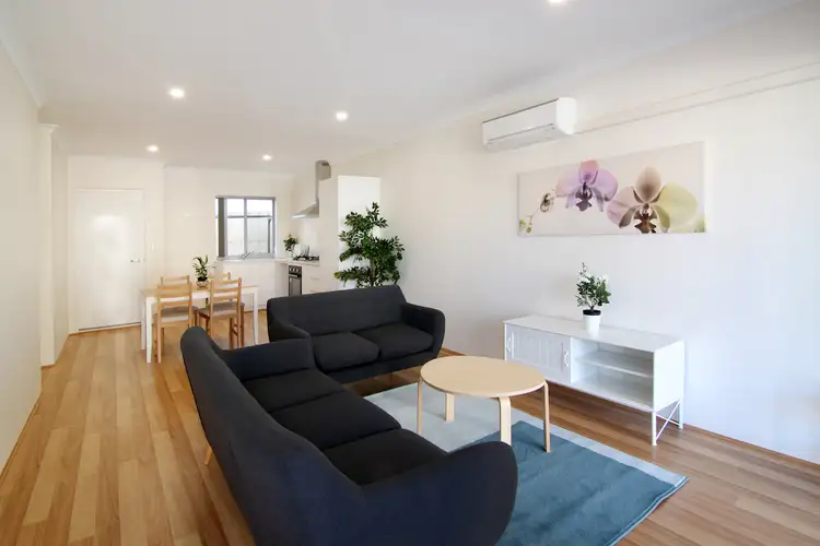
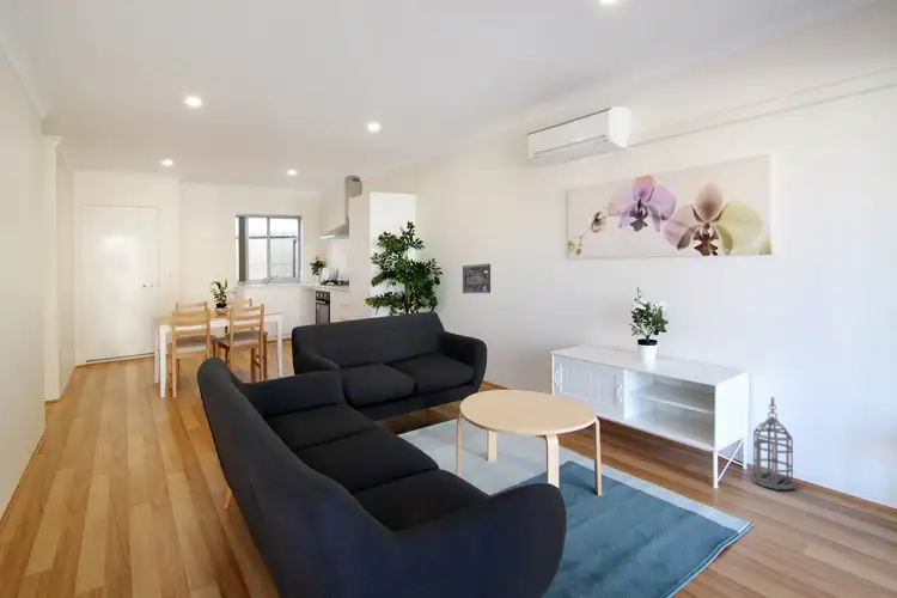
+ wall art (476, 279)
+ lantern (771, 439)
